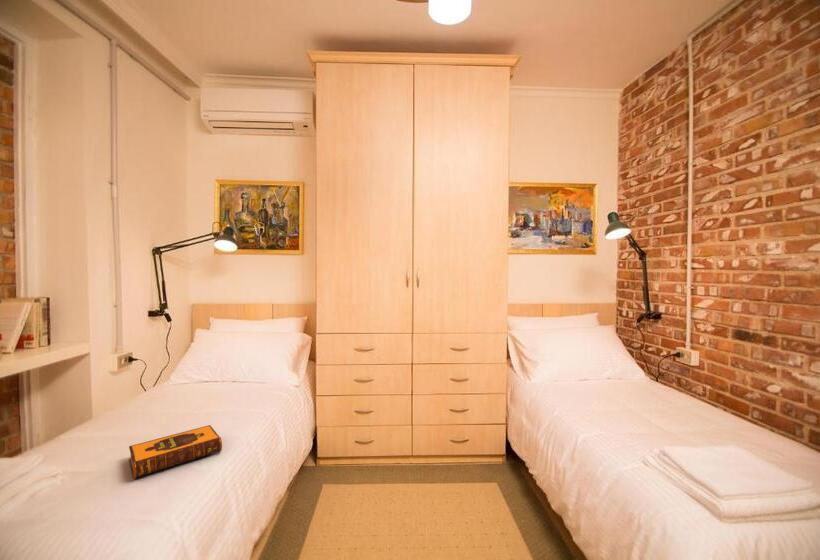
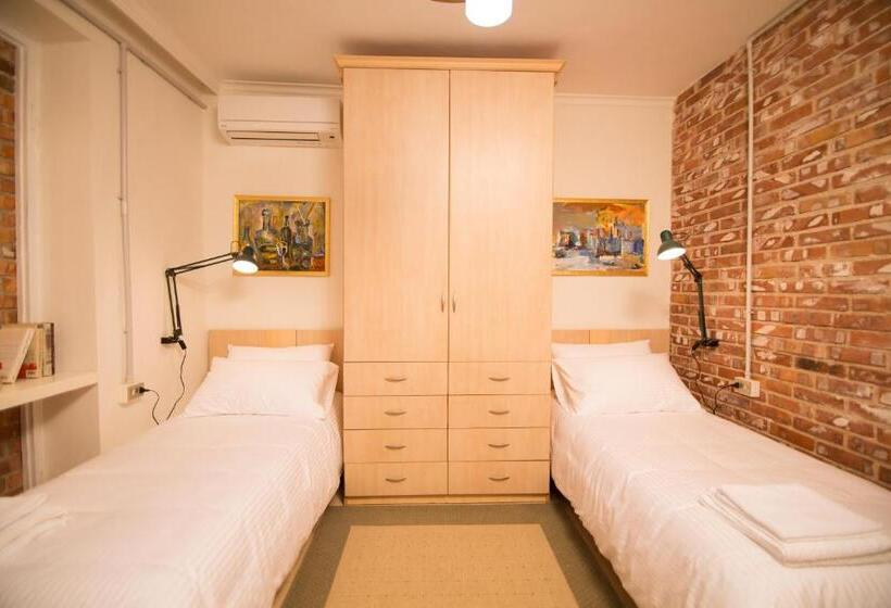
- hardback book (176, 449)
